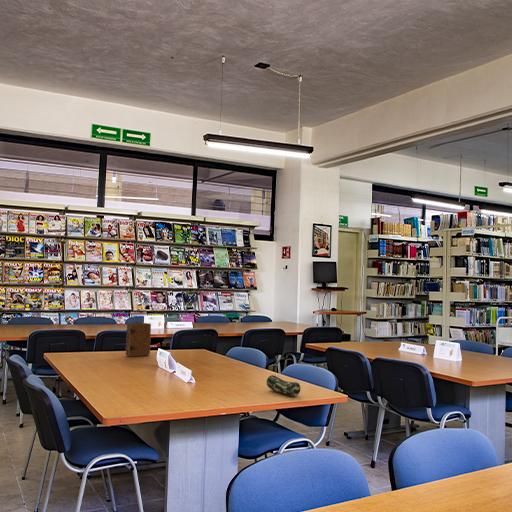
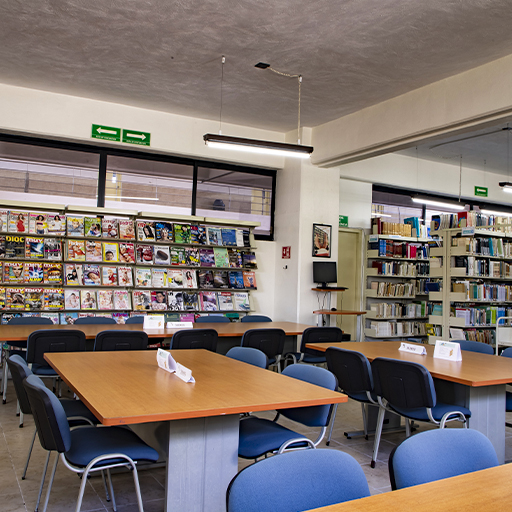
- book (138, 339)
- pencil case (283, 386)
